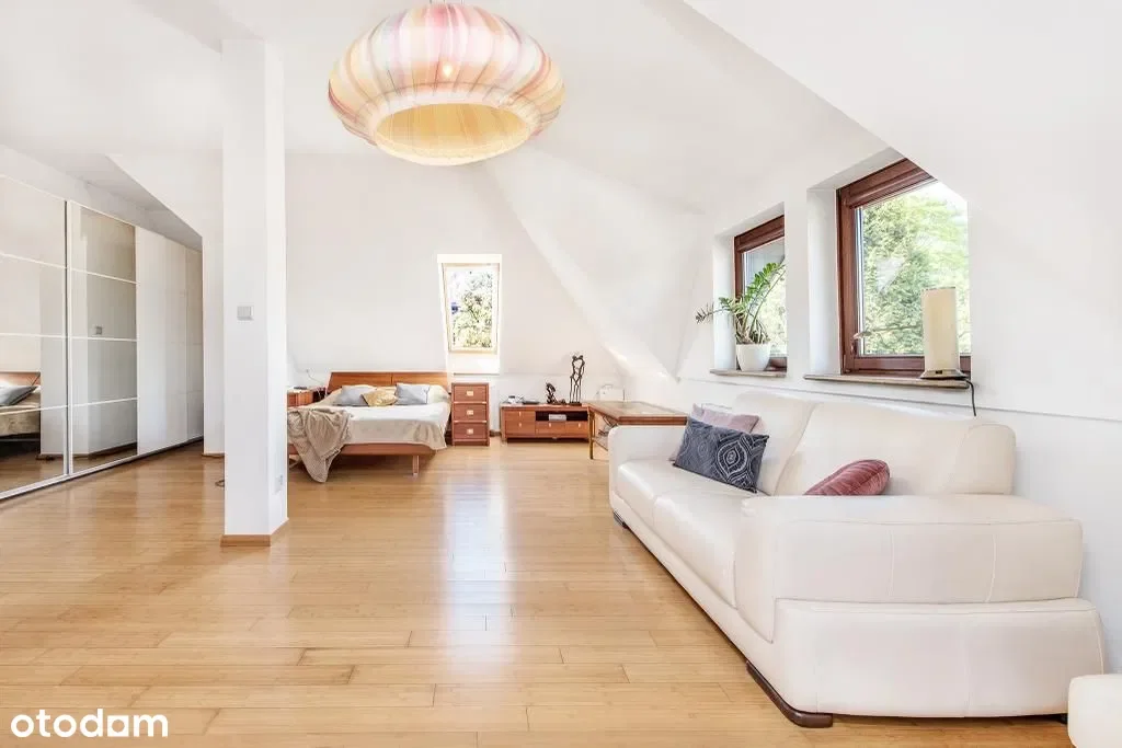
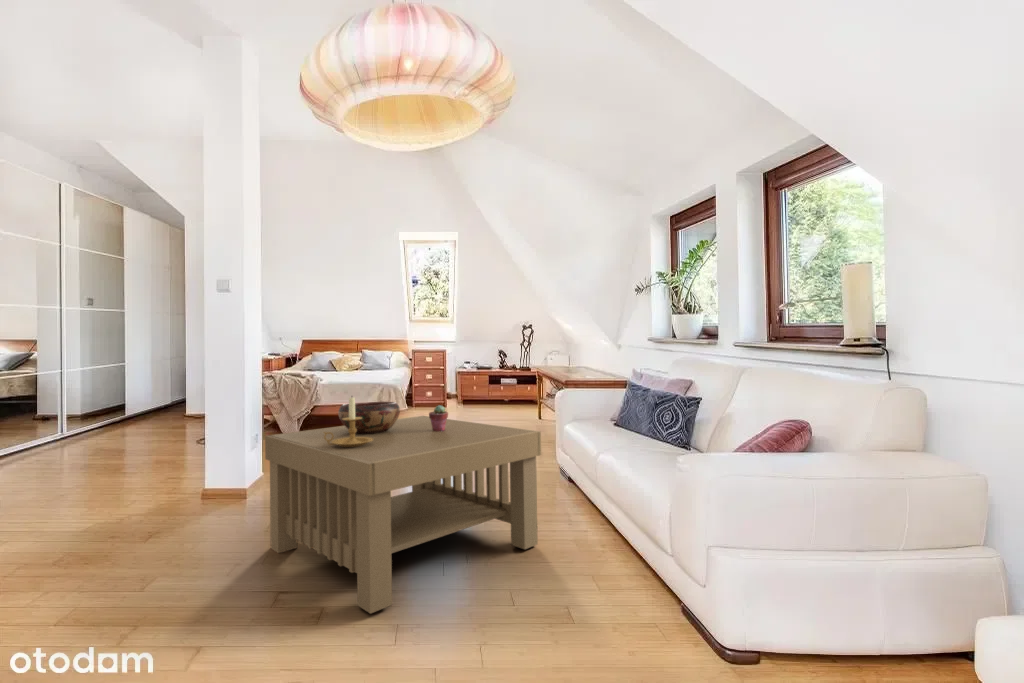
+ potted succulent (438, 417)
+ candle holder (348, 420)
+ decorative bowl (369, 416)
+ coffee table (403, 487)
